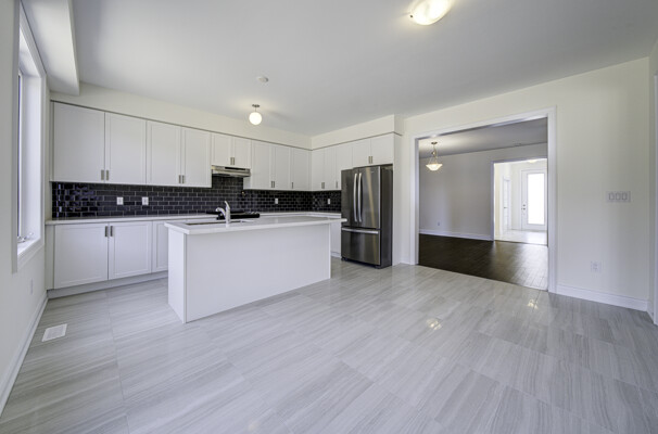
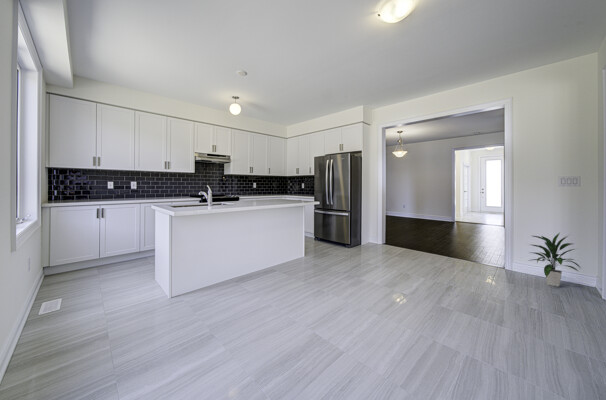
+ indoor plant (551, 258)
